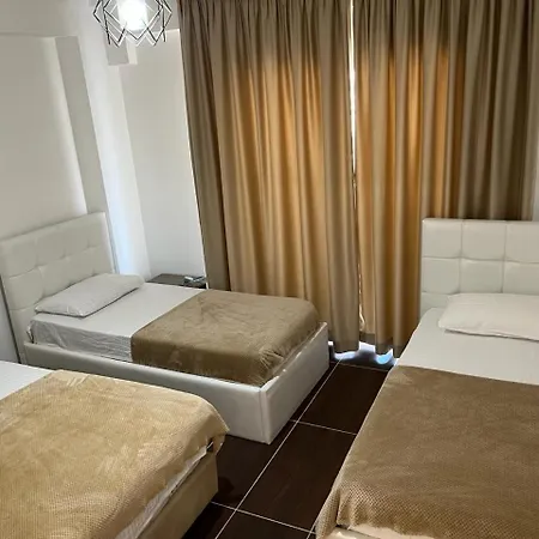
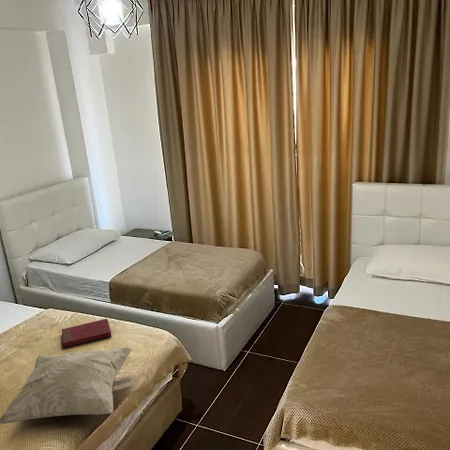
+ book (86, 332)
+ decorative pillow (71, 382)
